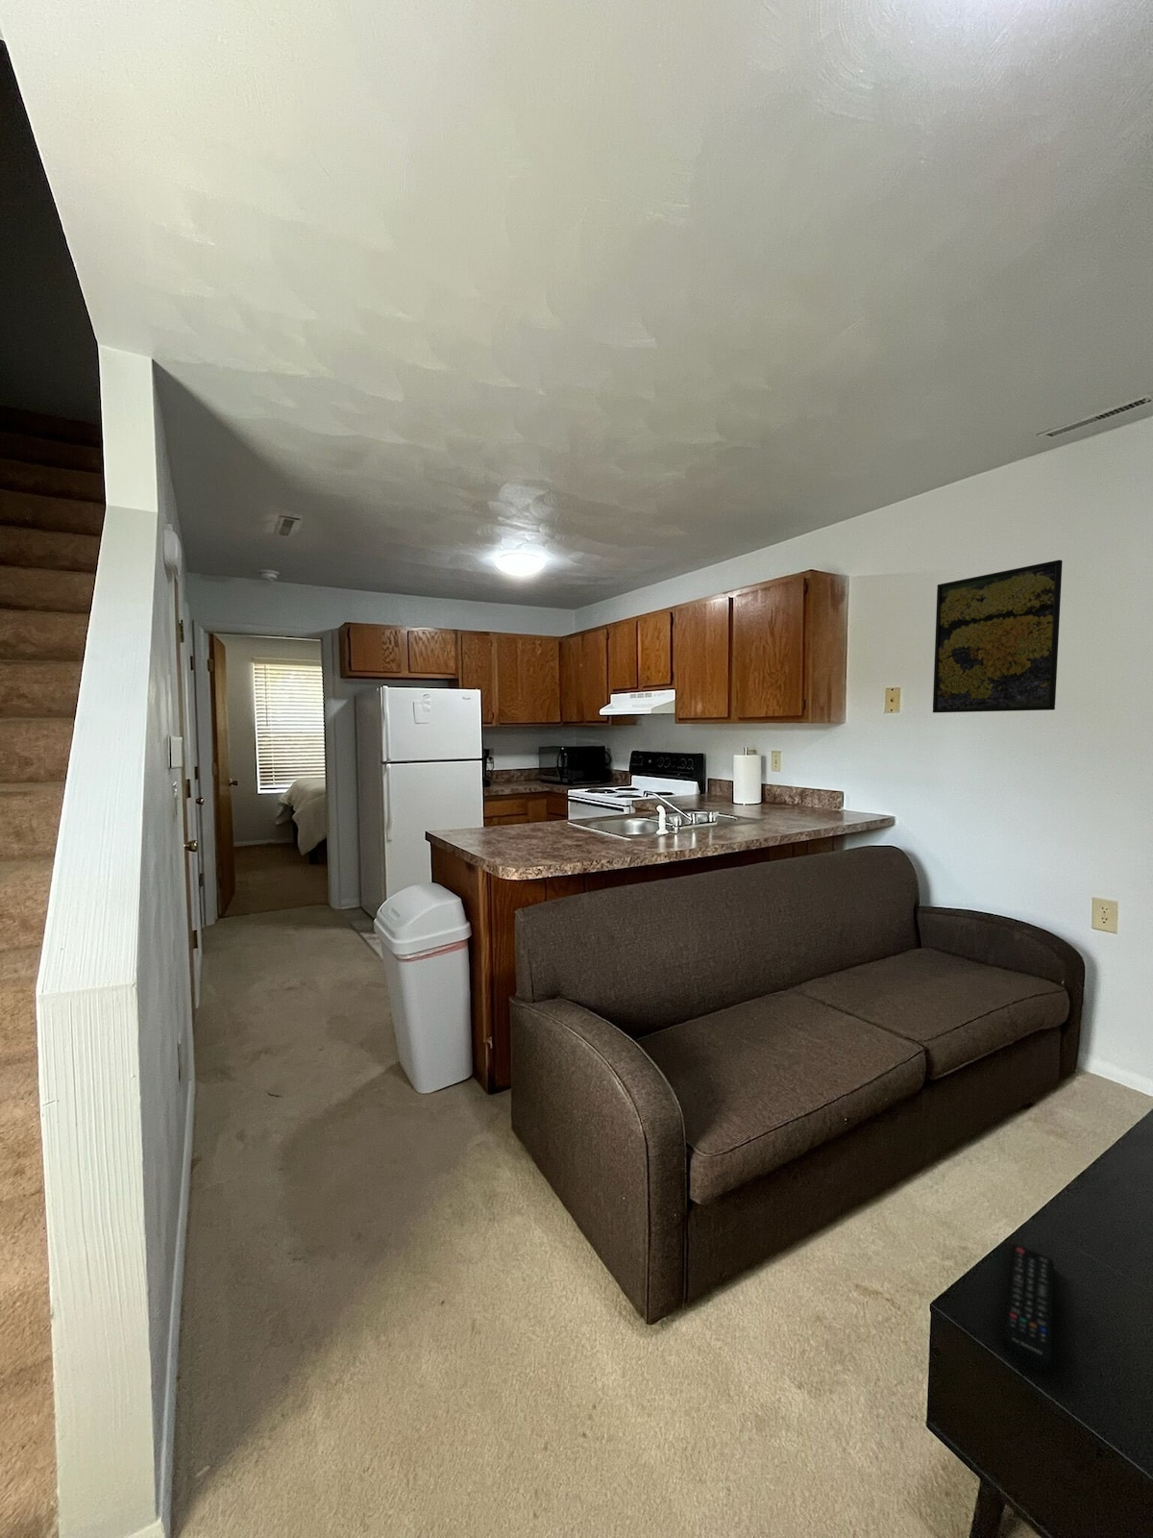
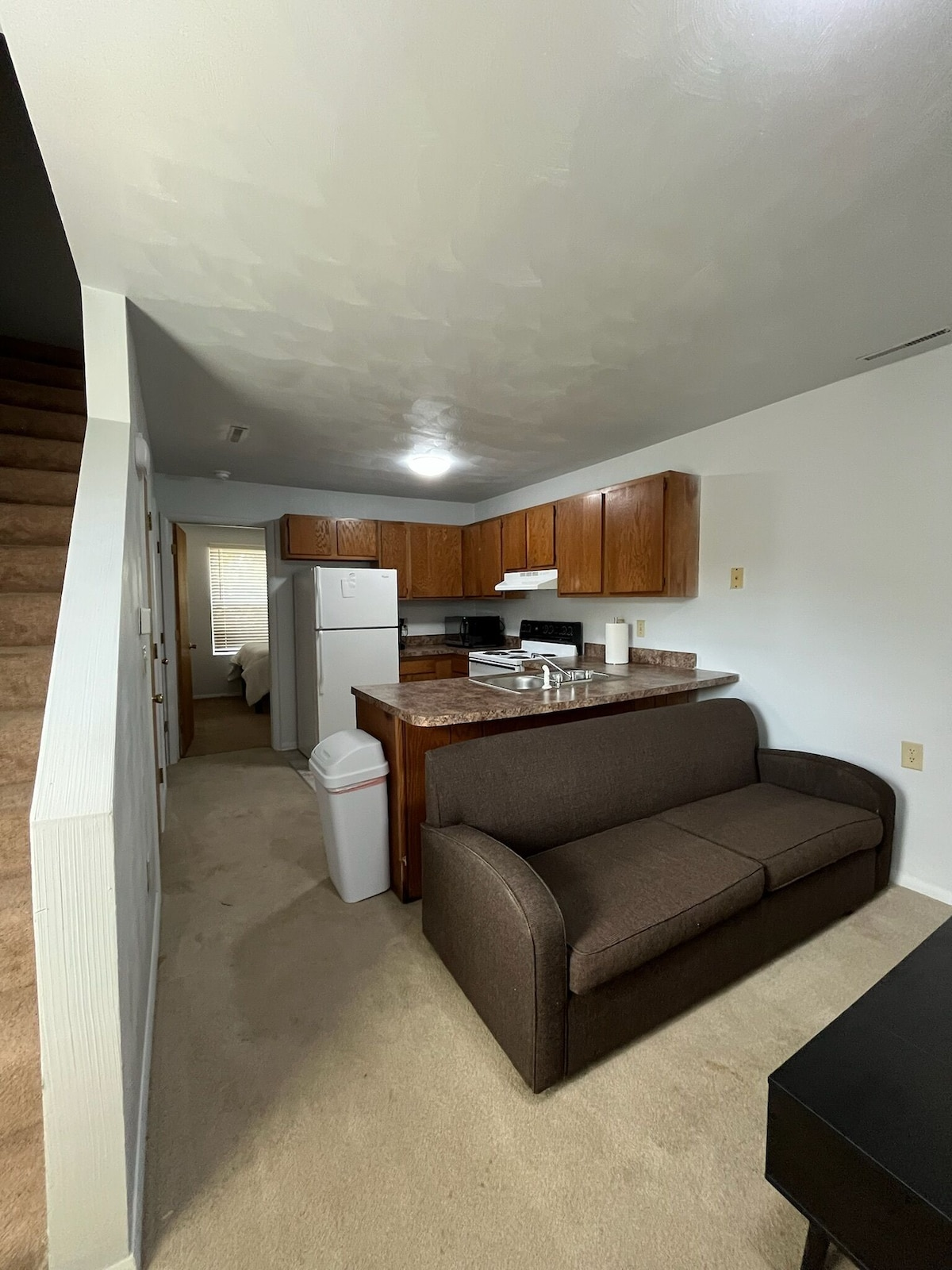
- remote control (1029, 1301)
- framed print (992, 642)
